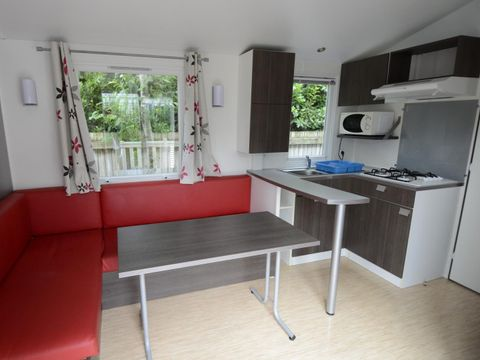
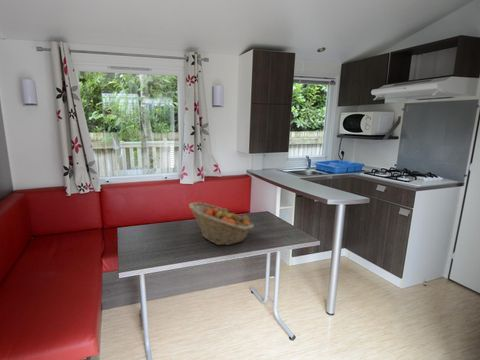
+ fruit basket (220, 220)
